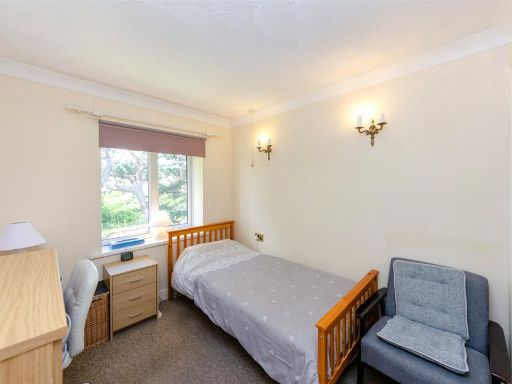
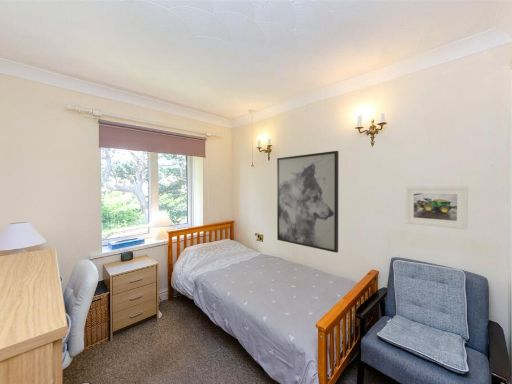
+ wall art (304, 200)
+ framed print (434, 206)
